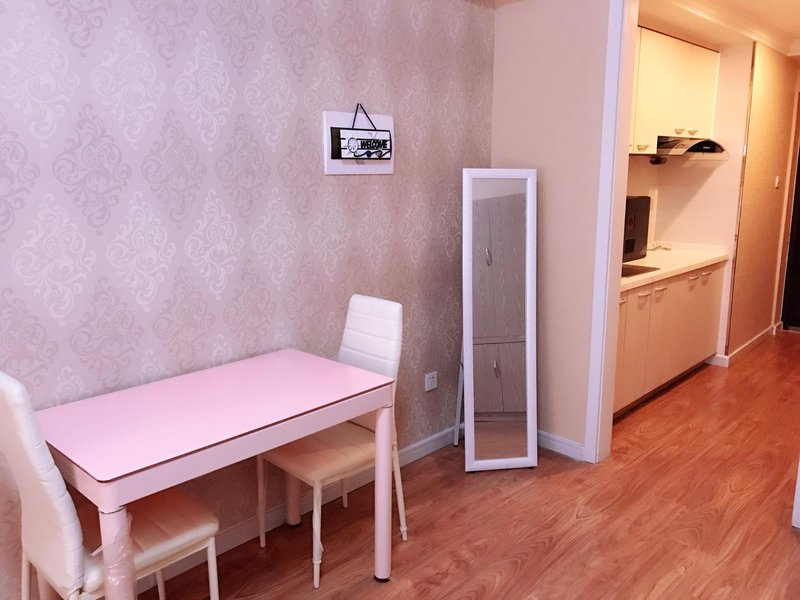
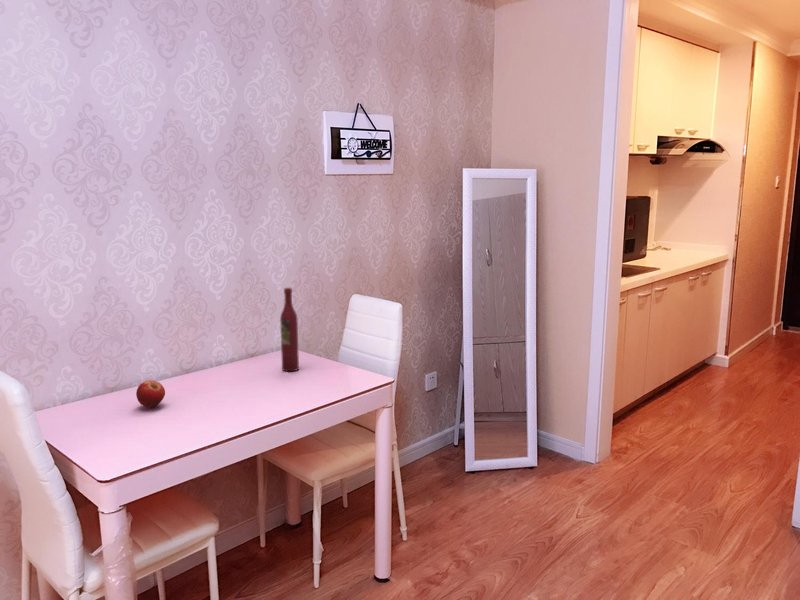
+ fruit (150, 393)
+ wine bottle (289, 329)
